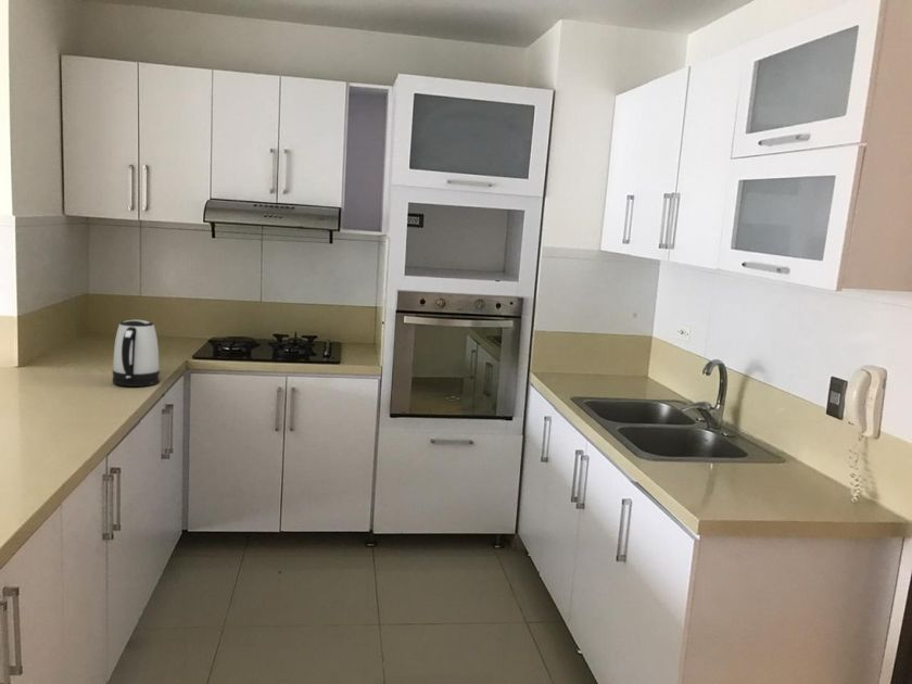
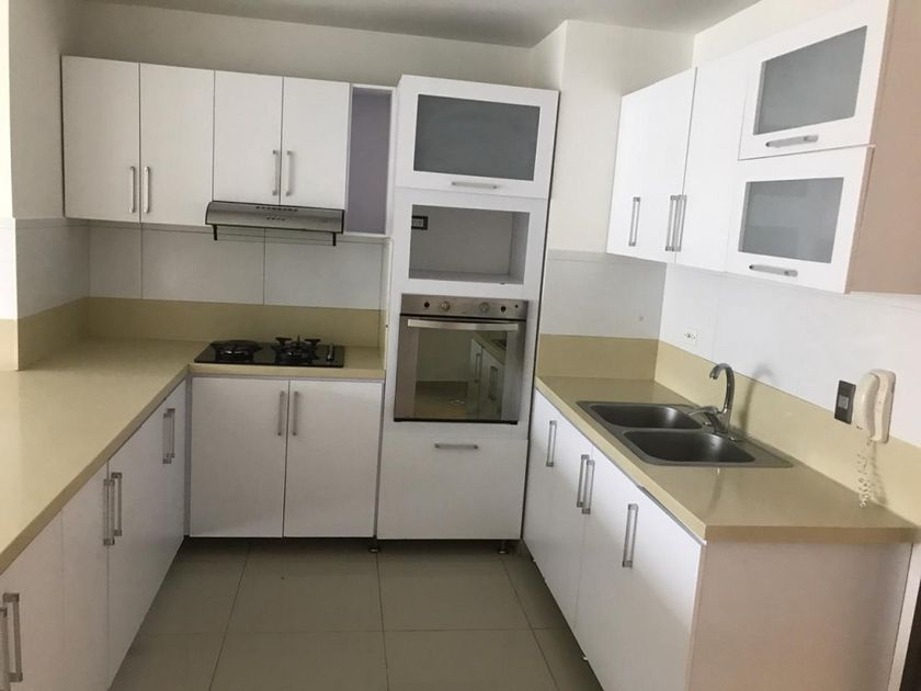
- kettle (134, 352)
